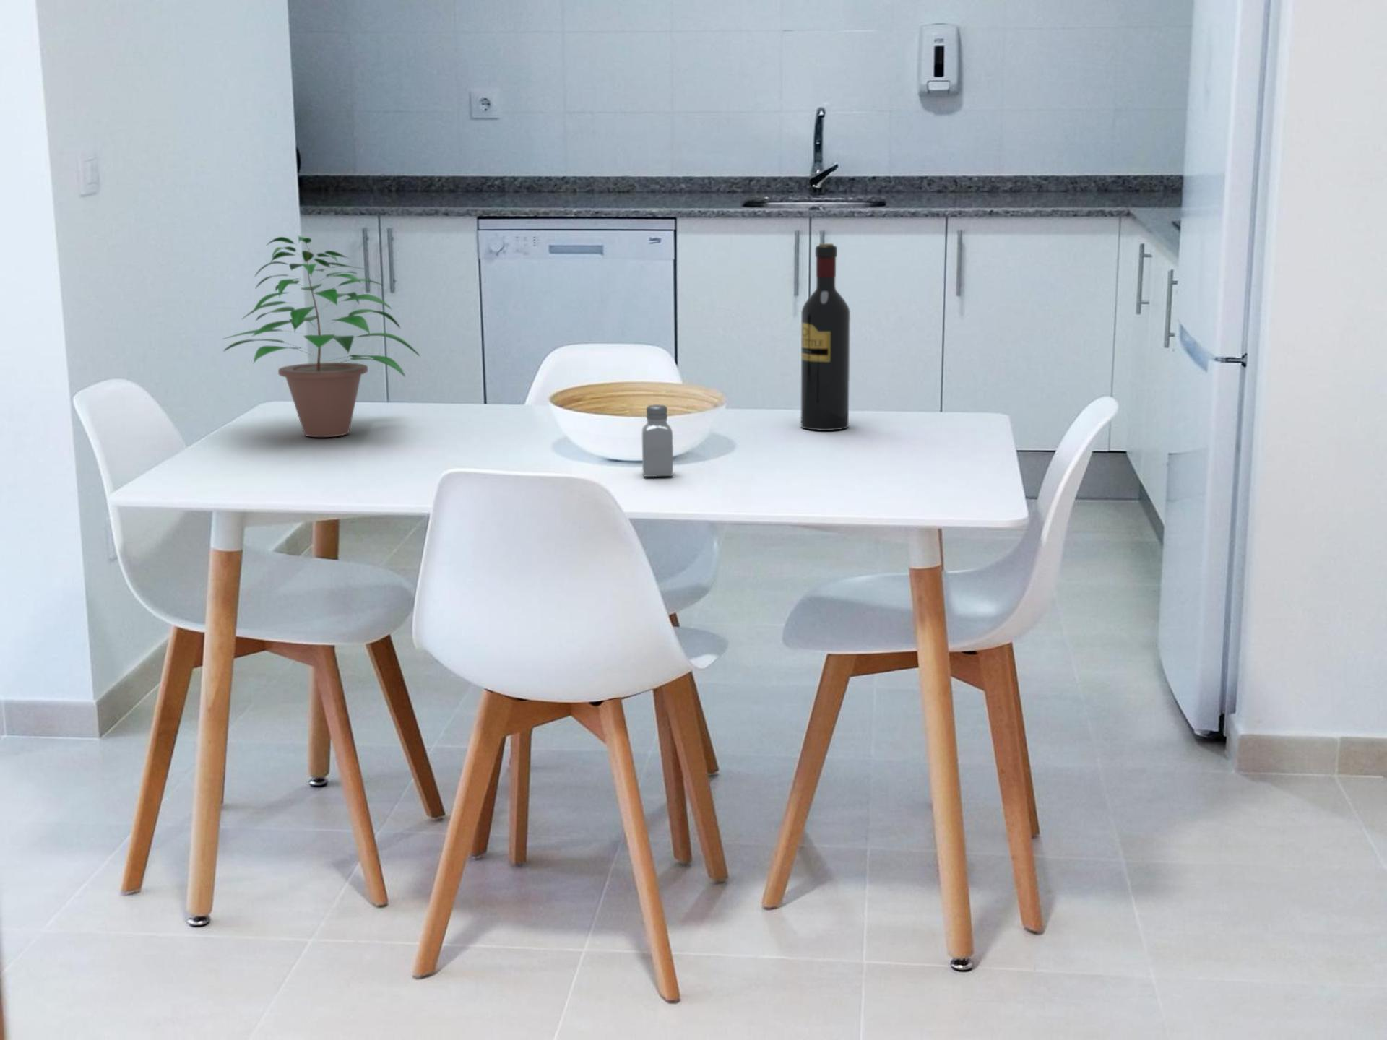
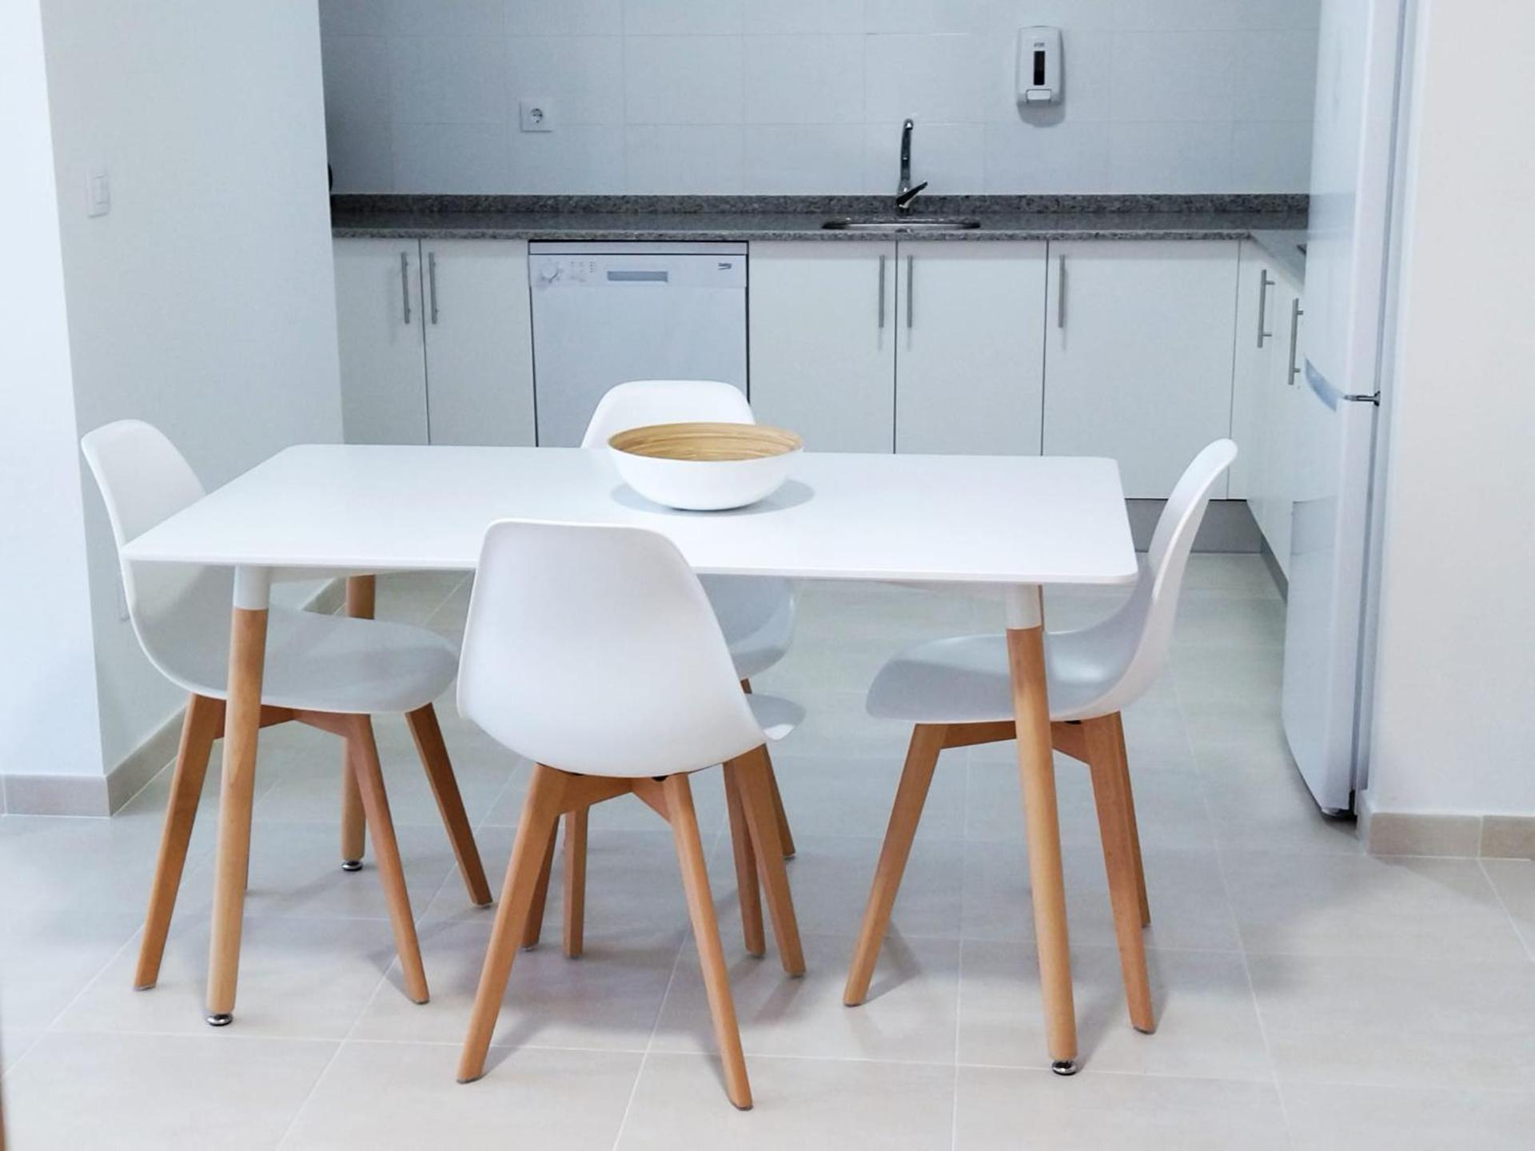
- saltshaker (656, 440)
- potted plant (325, 334)
- wine bottle (825, 335)
